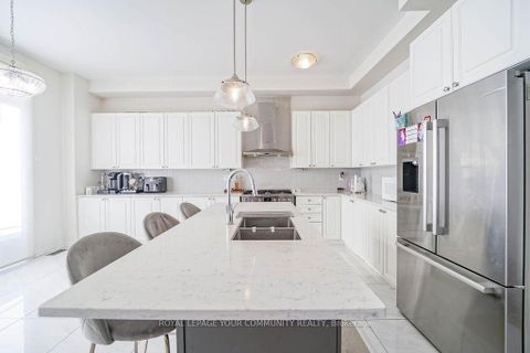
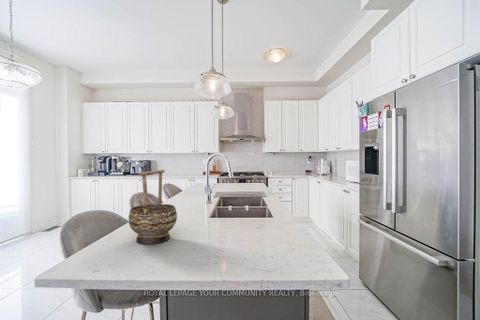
+ decorative bowl (153, 204)
